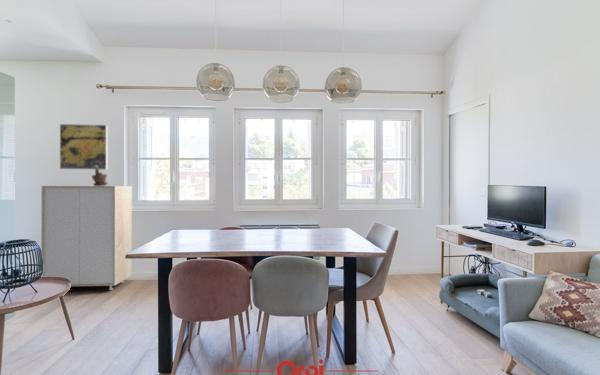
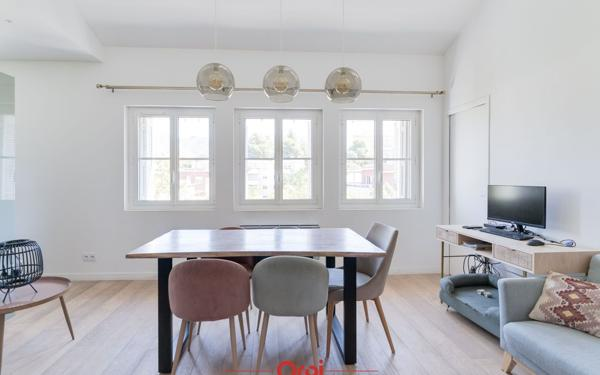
- storage cabinet (90, 236)
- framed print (84, 147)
- potted plant (99, 175)
